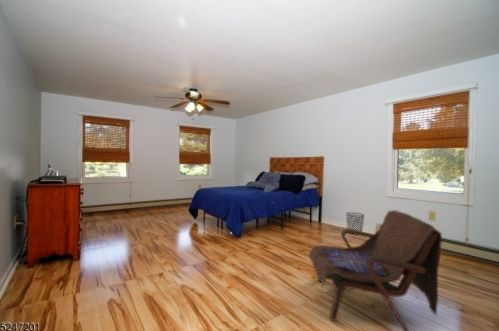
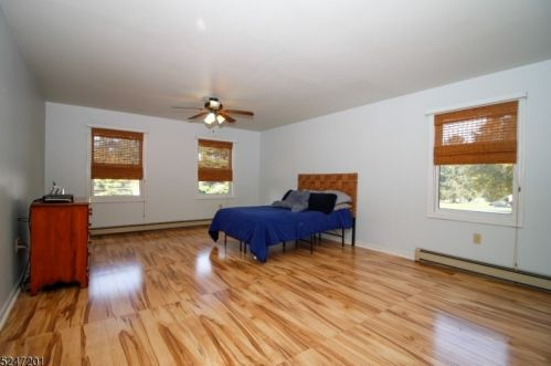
- waste bin (354, 223)
- armchair (364, 256)
